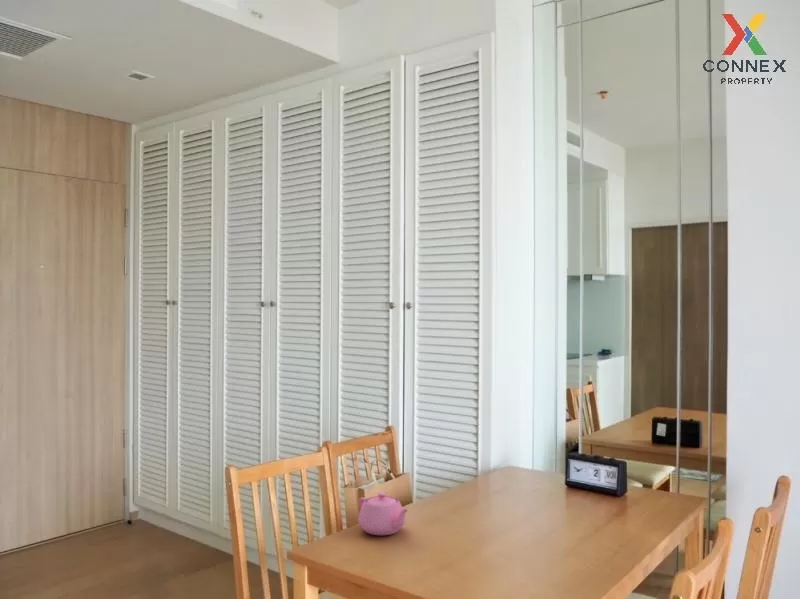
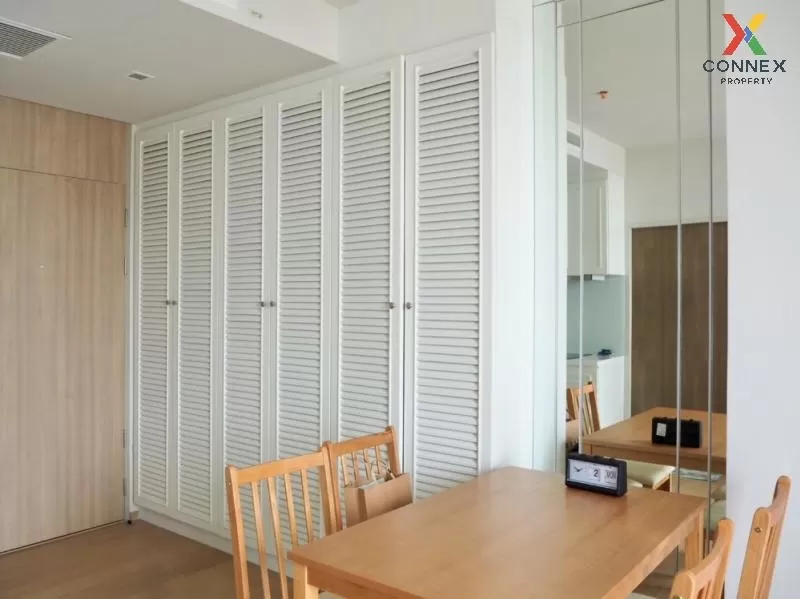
- teapot (383, 512)
